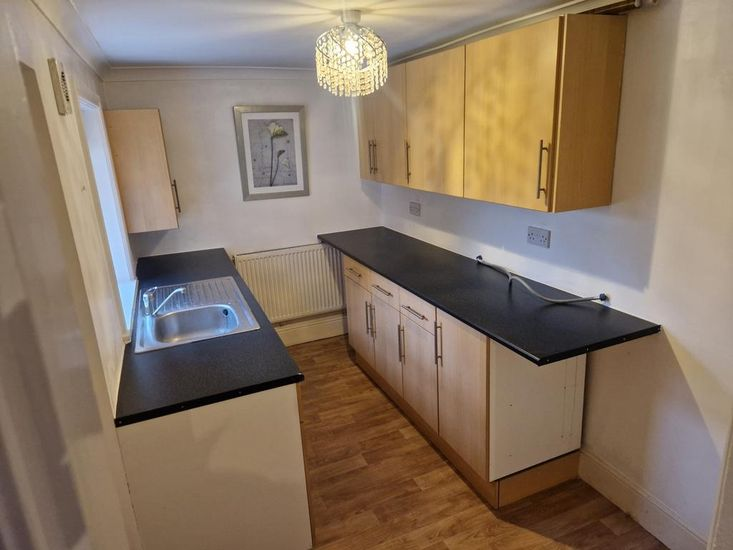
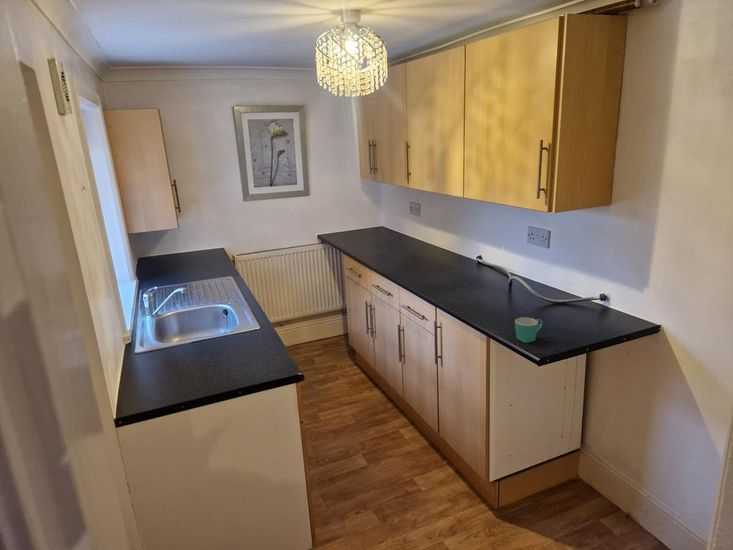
+ mug (529, 329)
